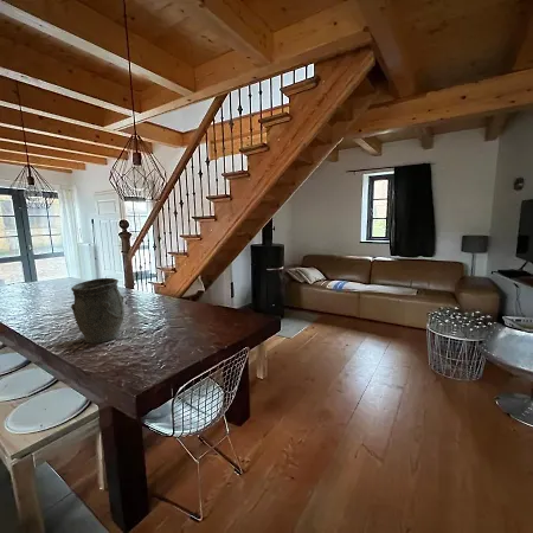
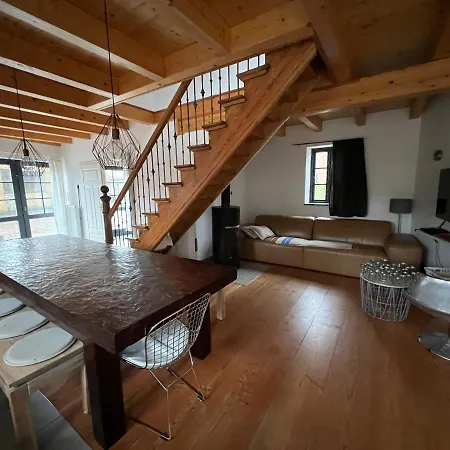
- vase (99, 309)
